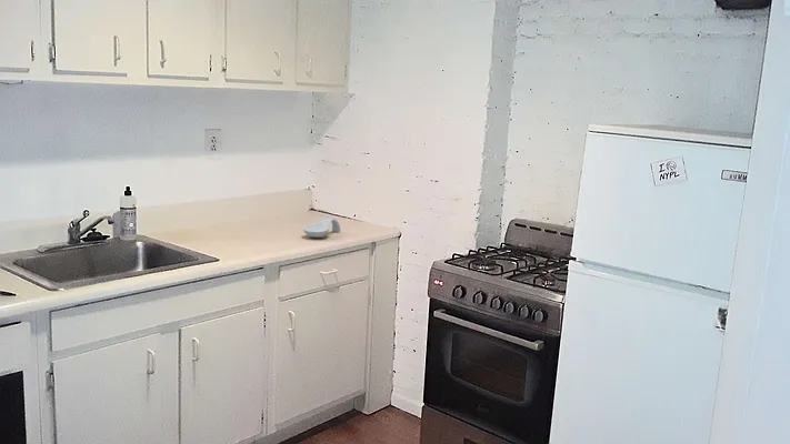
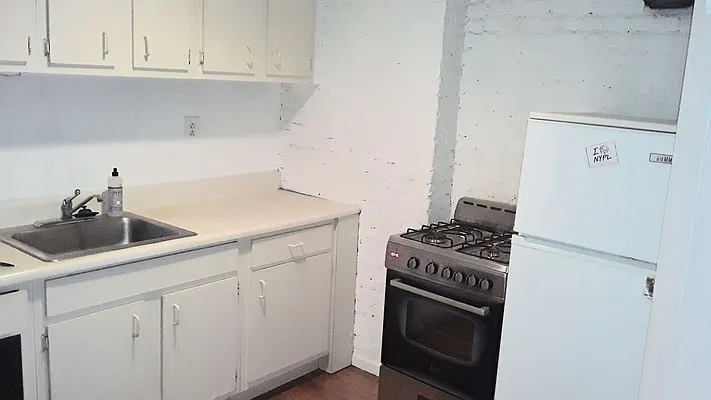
- spoon rest (322, 226)
